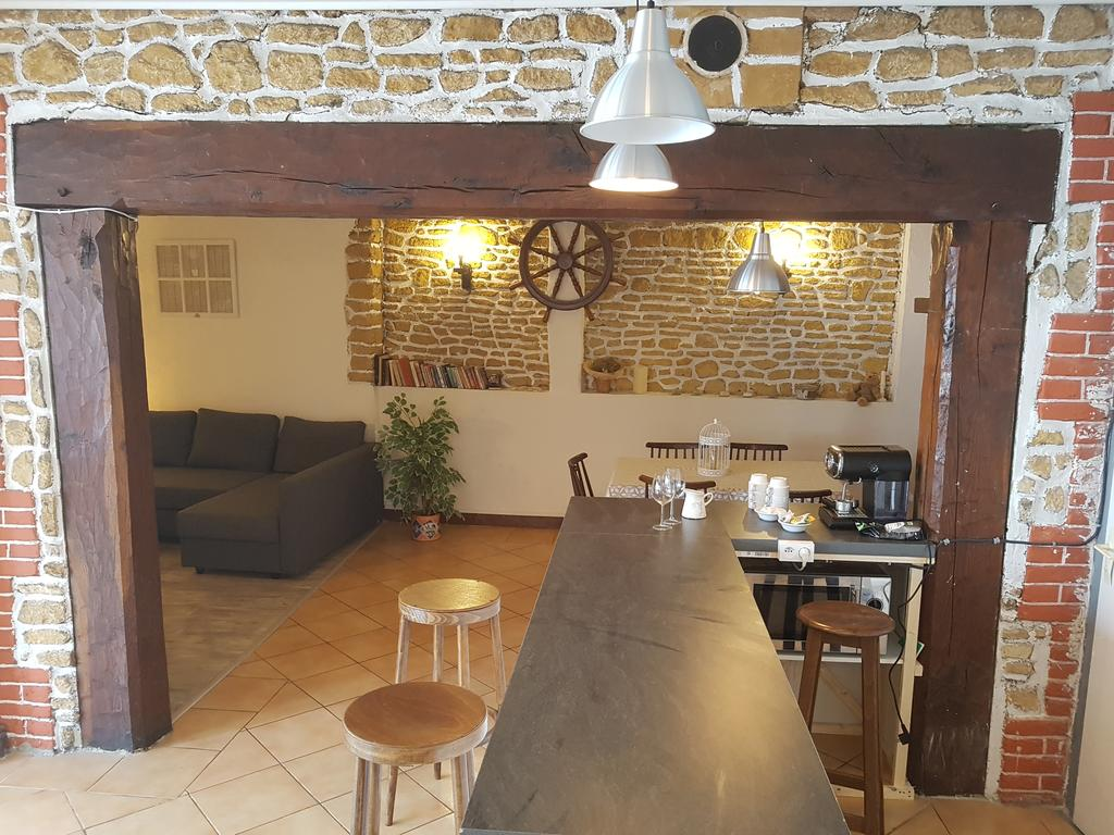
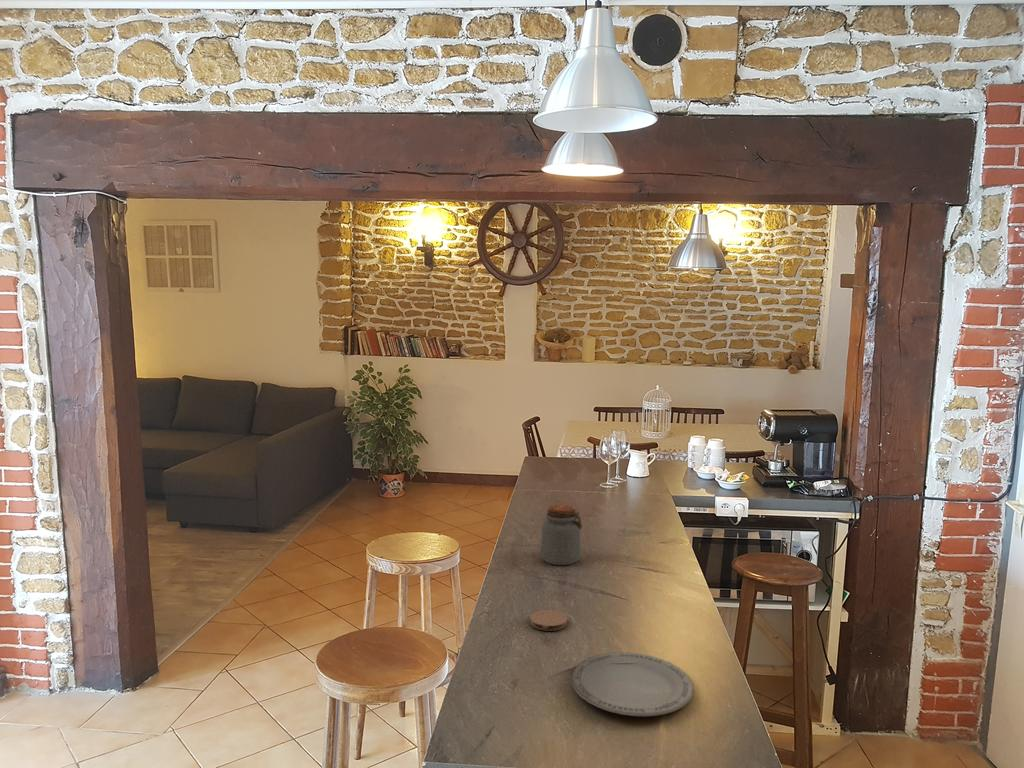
+ coaster (548, 620)
+ plate (631, 684)
+ jar (561, 533)
